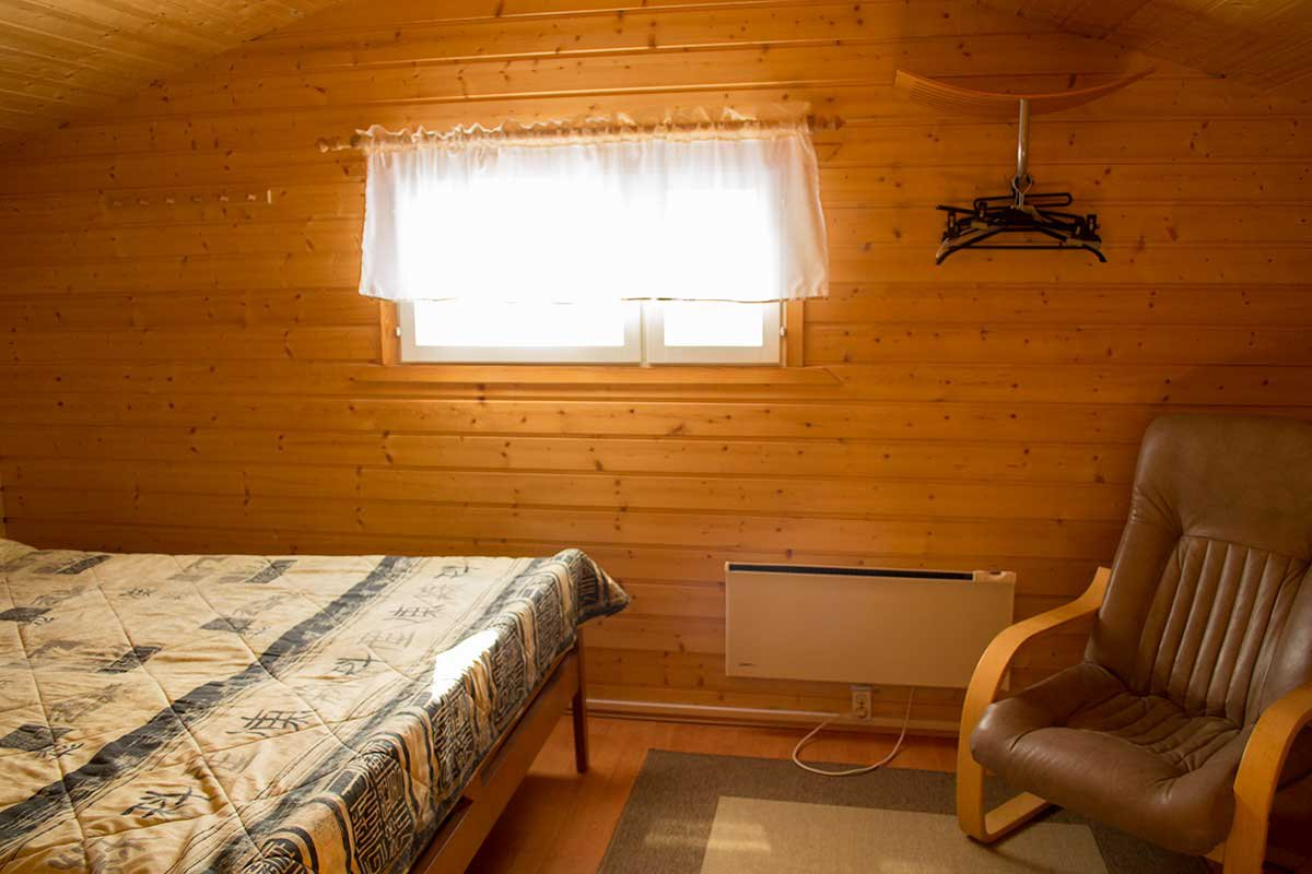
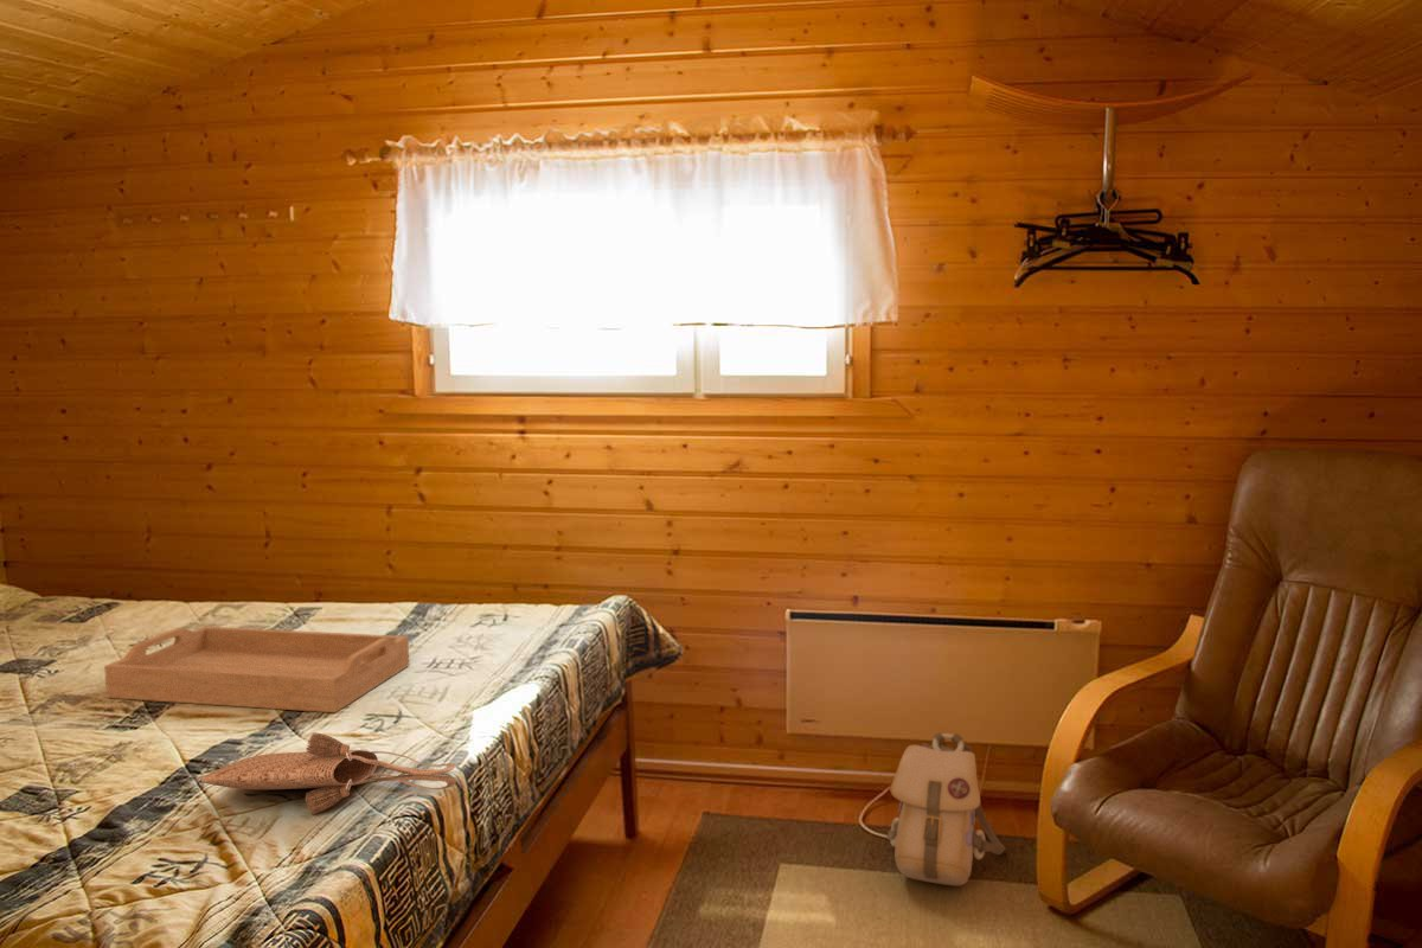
+ backpack (944, 801)
+ tote bag (339, 758)
+ serving tray (263, 660)
